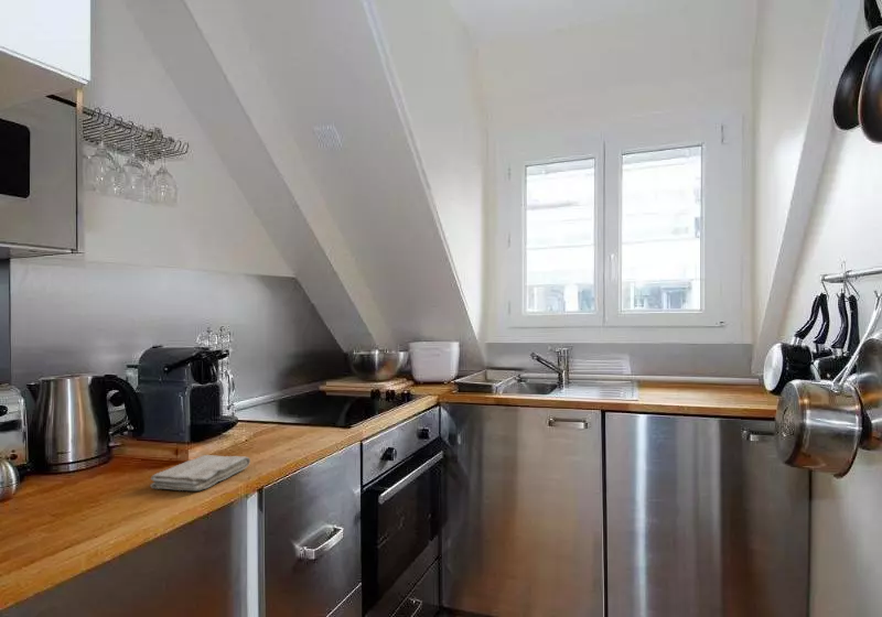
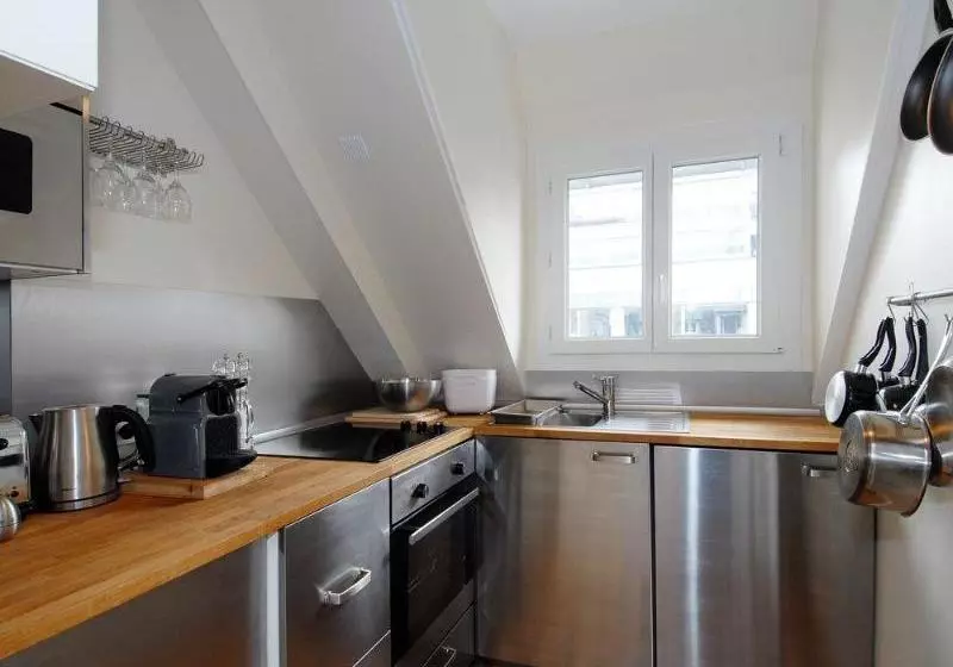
- washcloth (202, 469)
